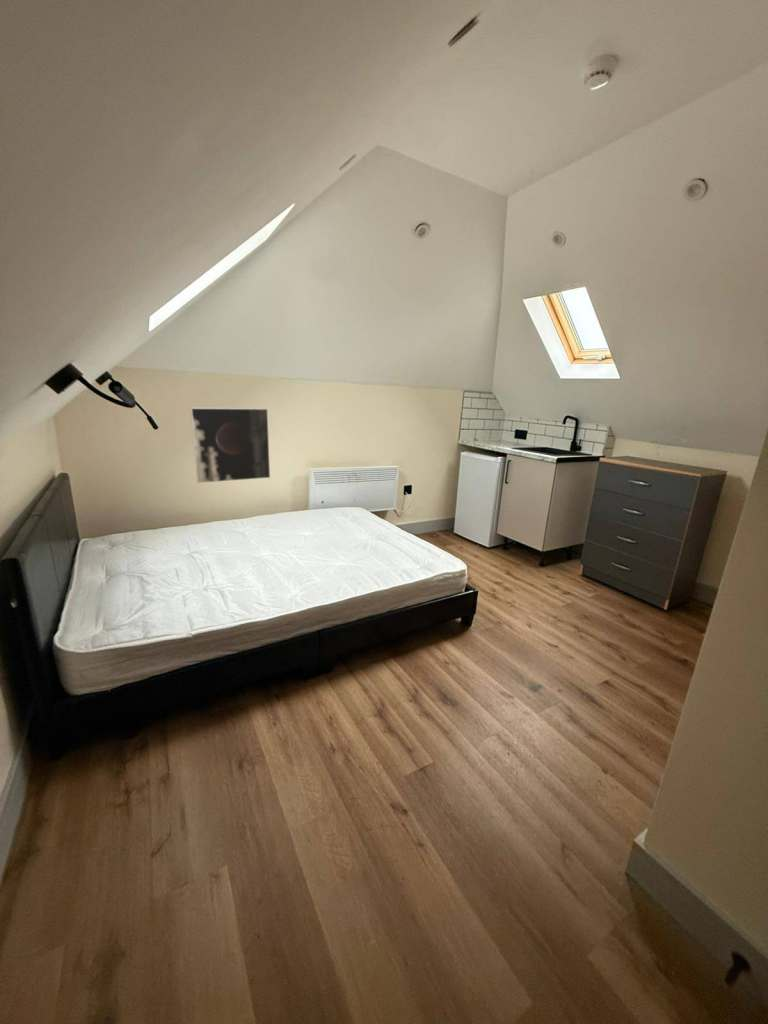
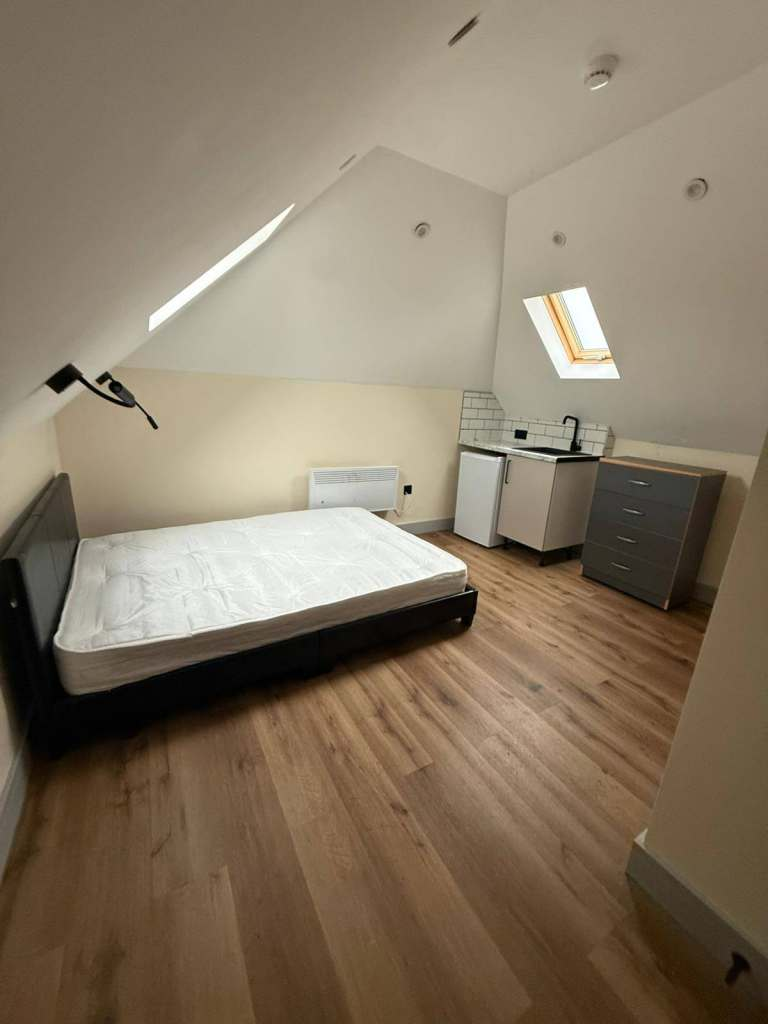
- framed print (232, 445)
